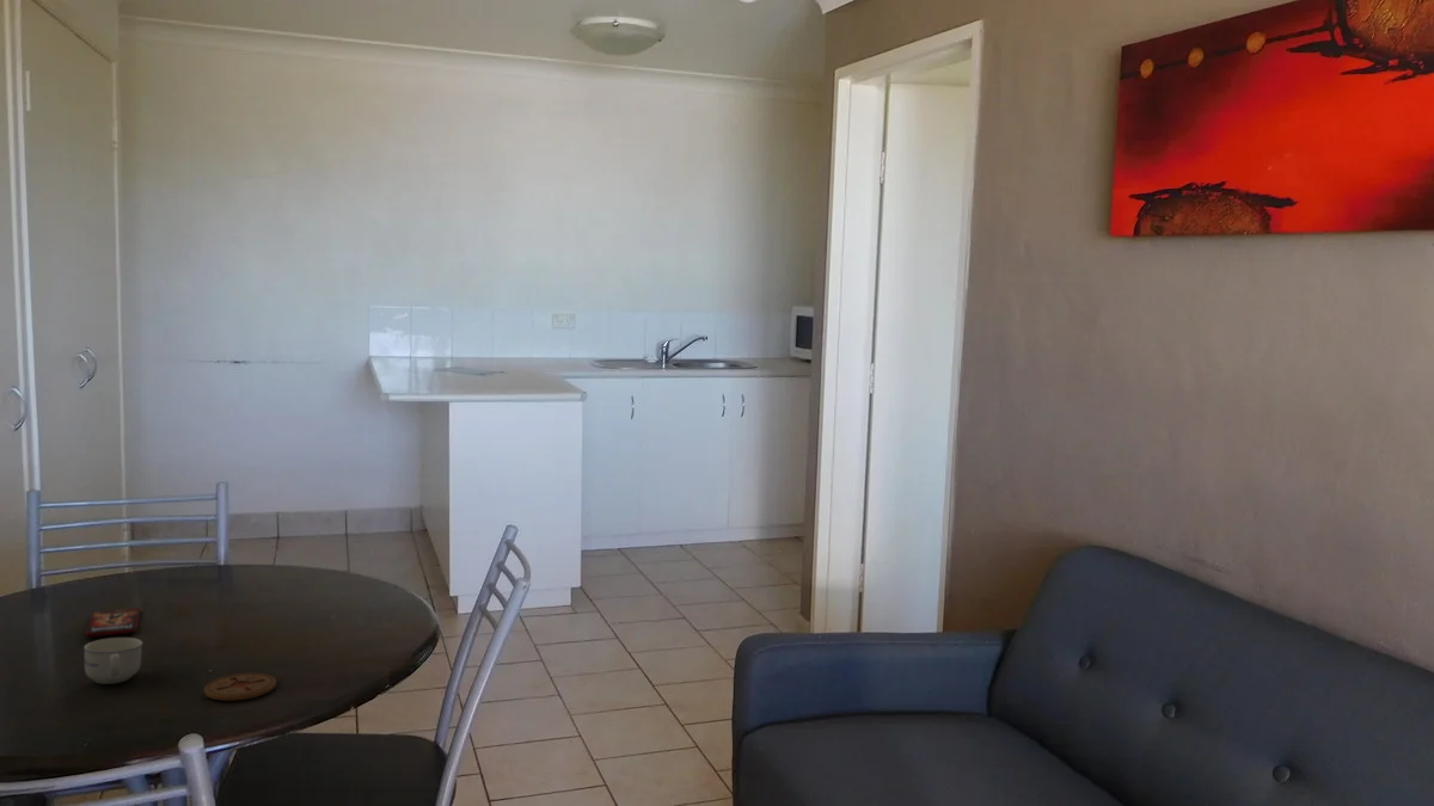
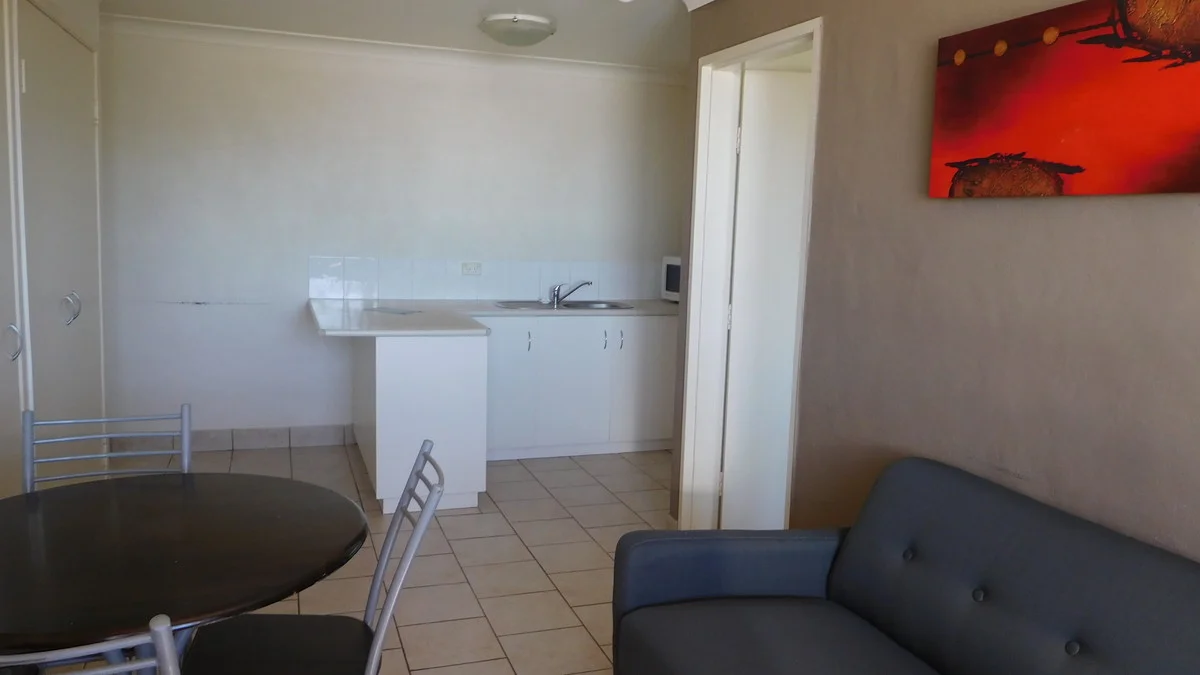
- smartphone (114, 621)
- cup (112, 663)
- coaster (240, 685)
